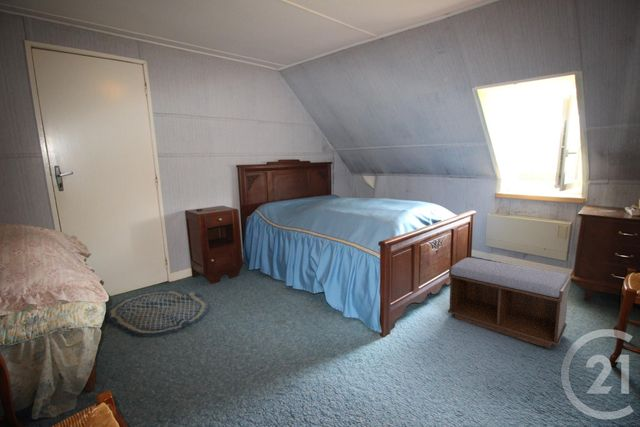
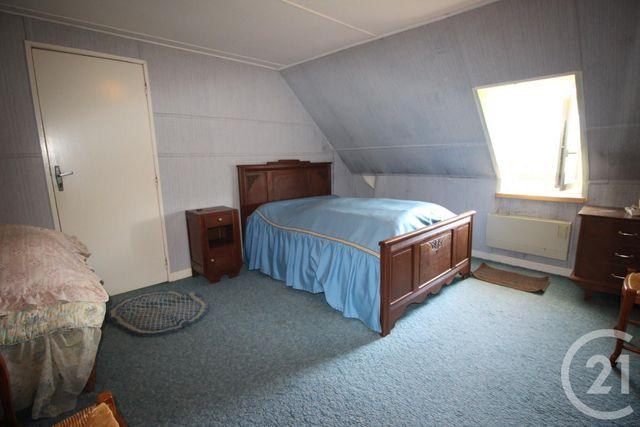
- bench (505, 297)
